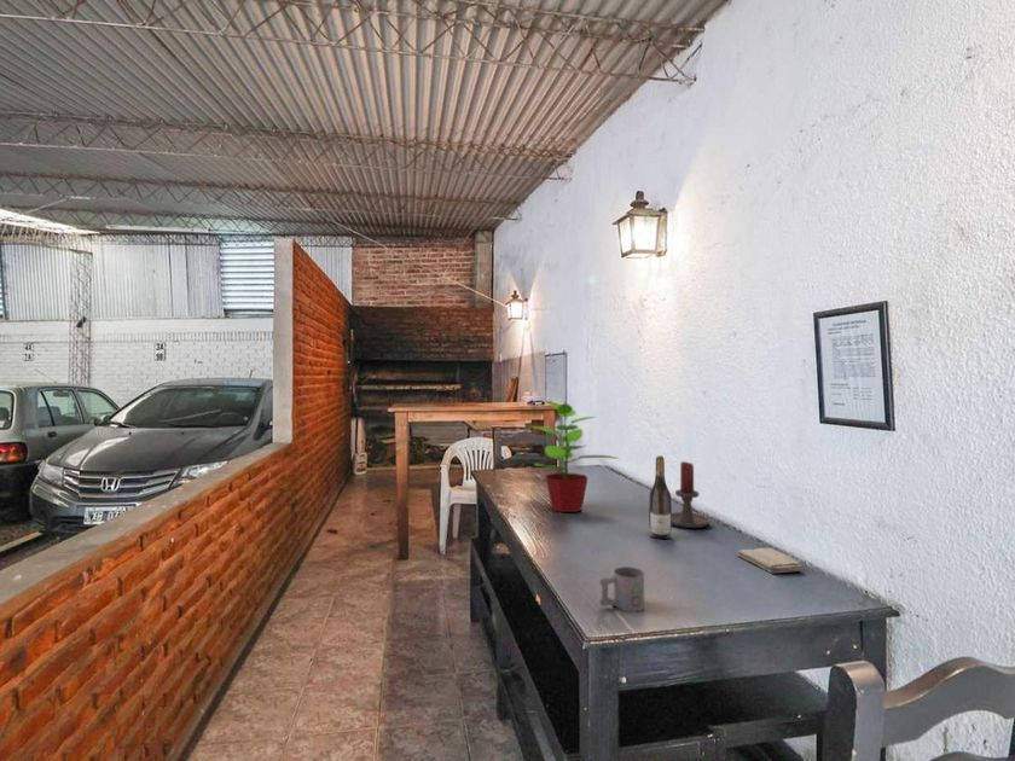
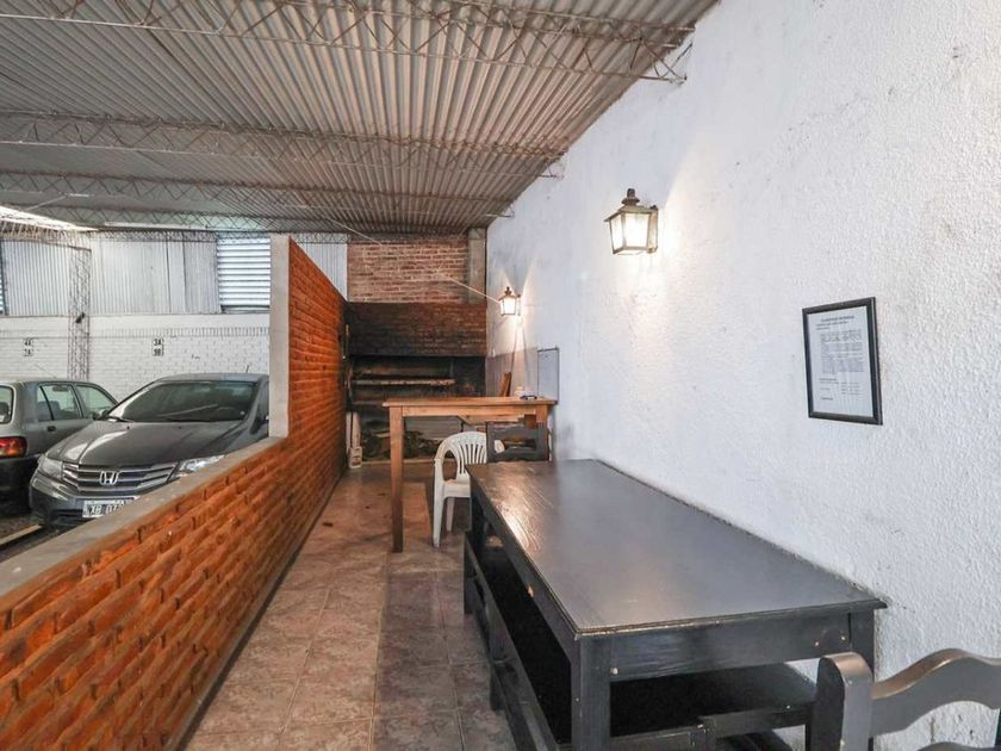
- candle holder (680, 492)
- washcloth (768, 558)
- wine bottle (660, 495)
- potted plant (564, 451)
- mug (621, 589)
